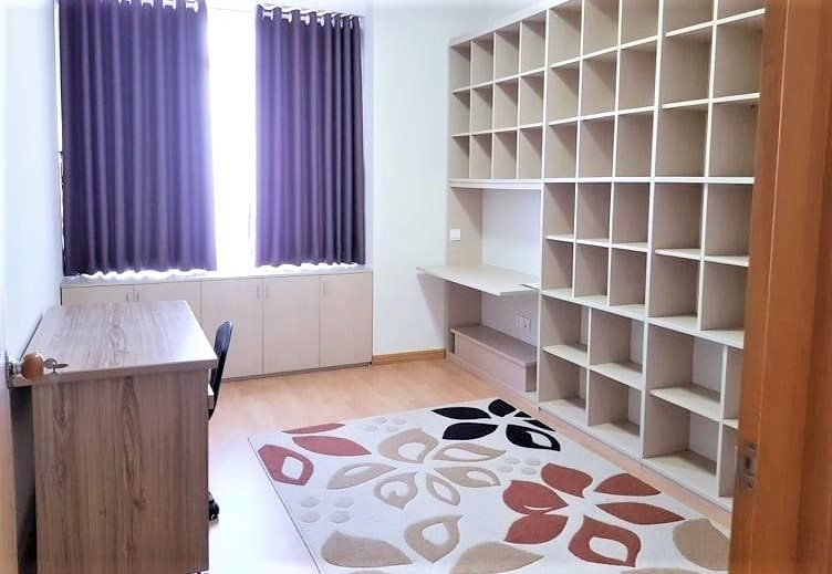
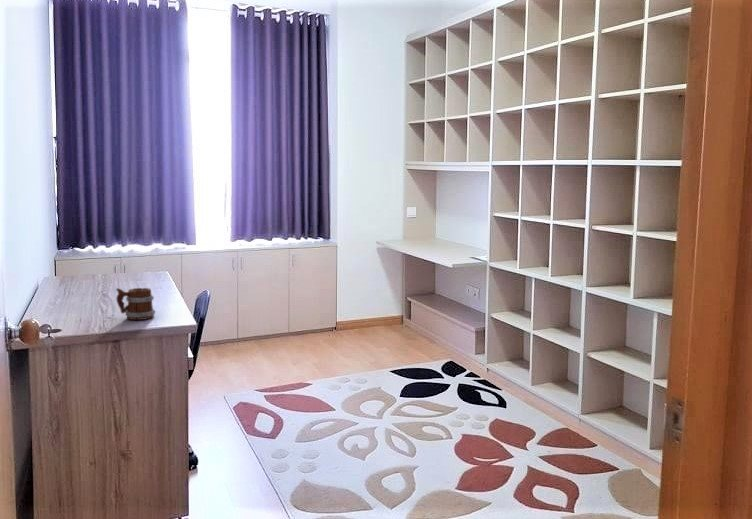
+ mug (136, 302)
